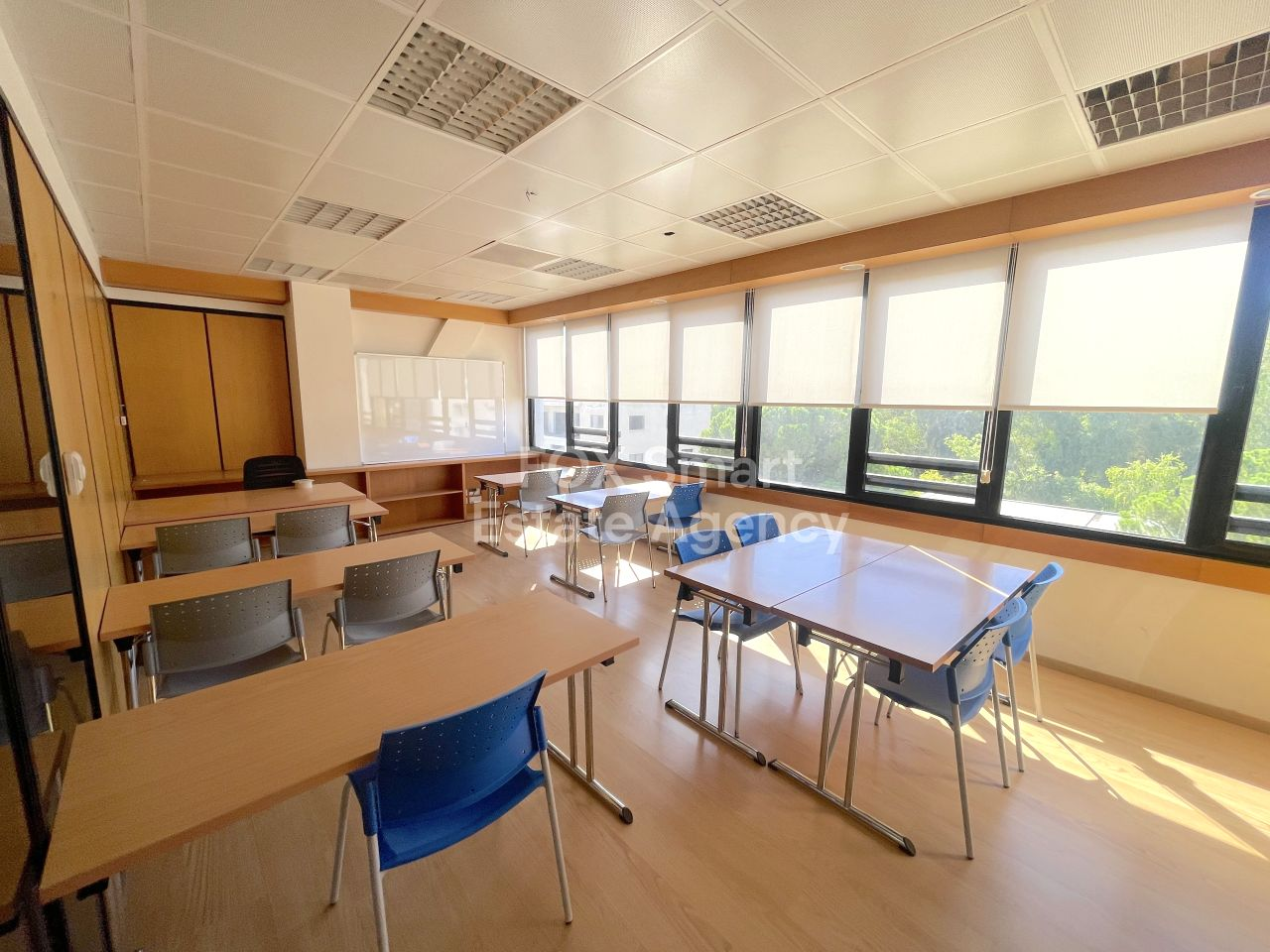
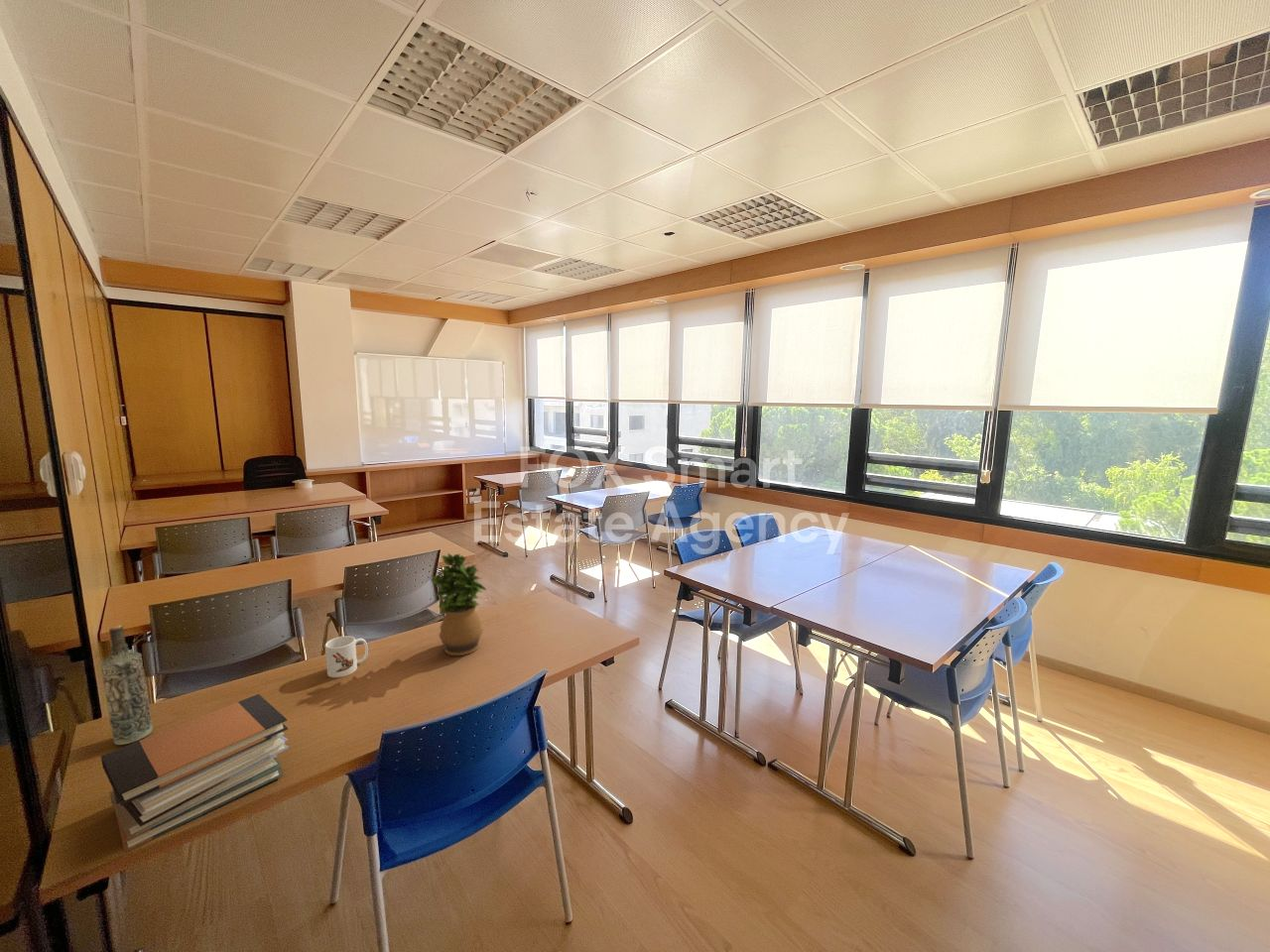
+ bottle (125, 682)
+ mug (347, 654)
+ potted plant (458, 603)
+ book stack (202, 764)
